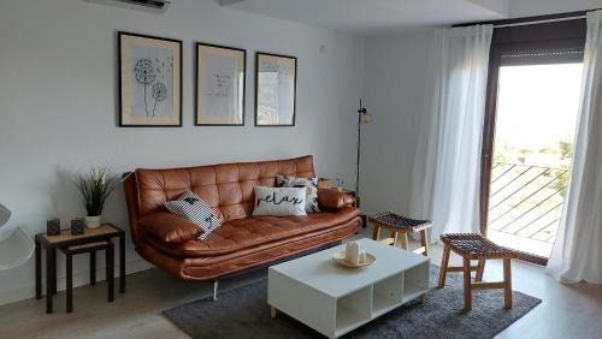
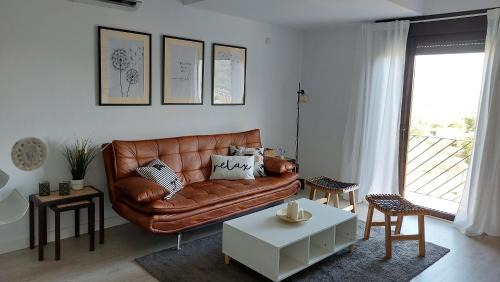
+ decorative plate (29, 154)
